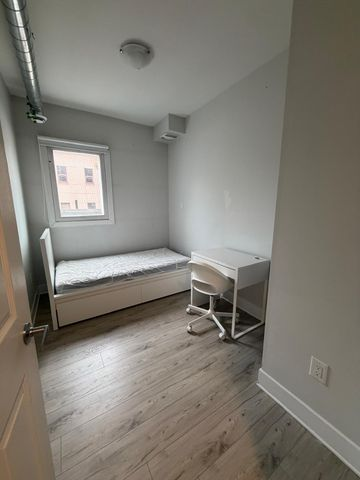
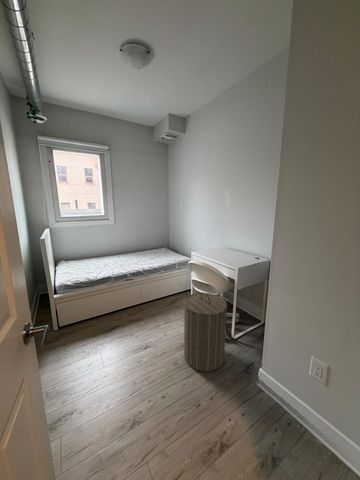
+ laundry hamper (204, 325)
